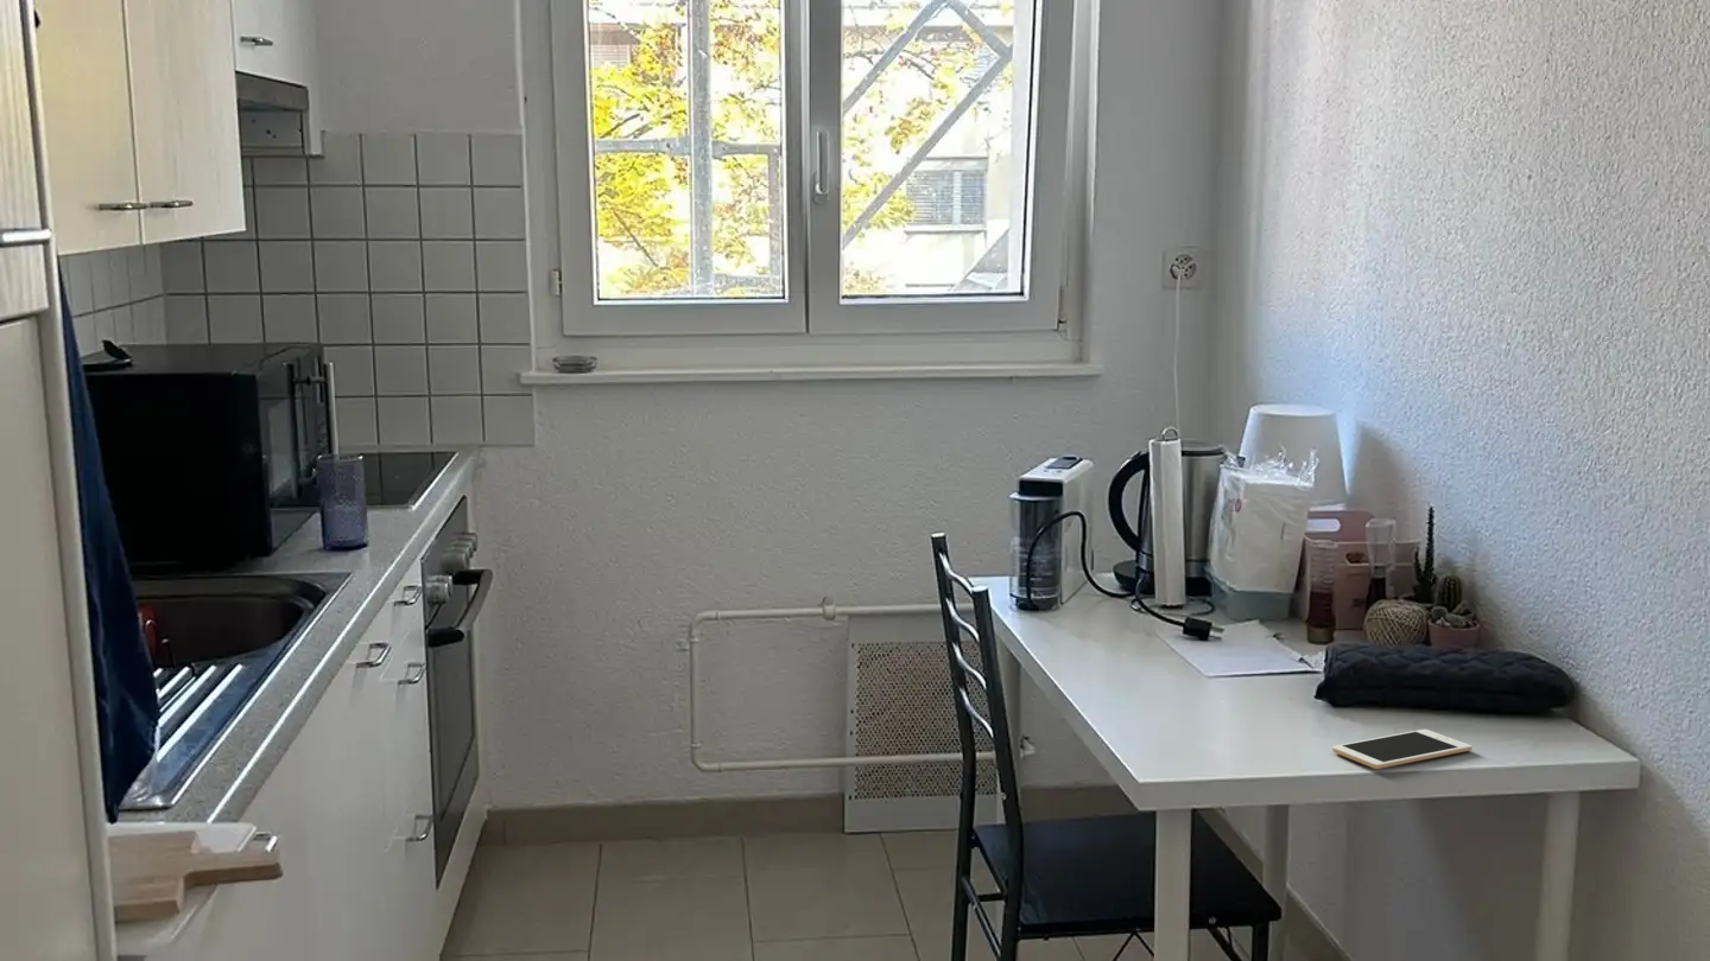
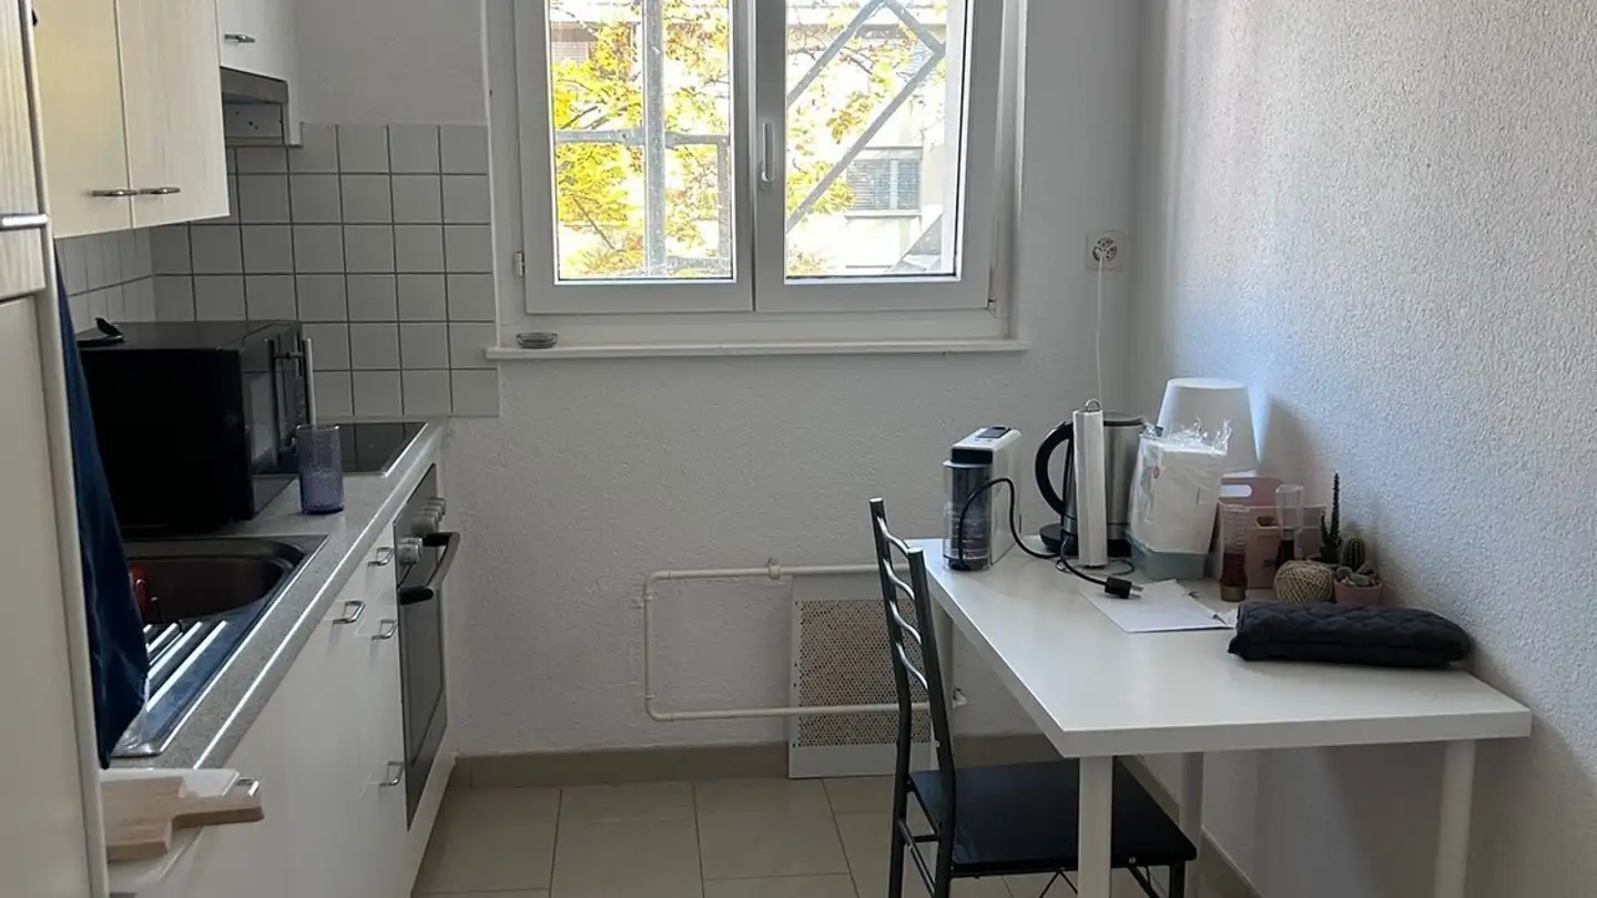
- cell phone (1401, 747)
